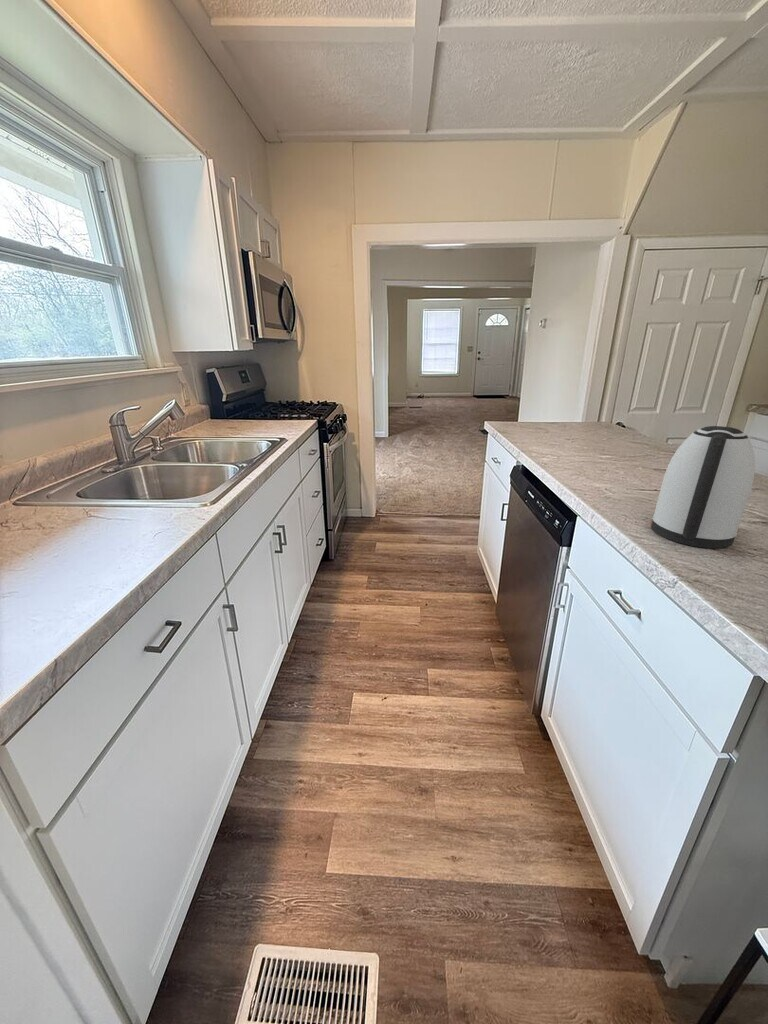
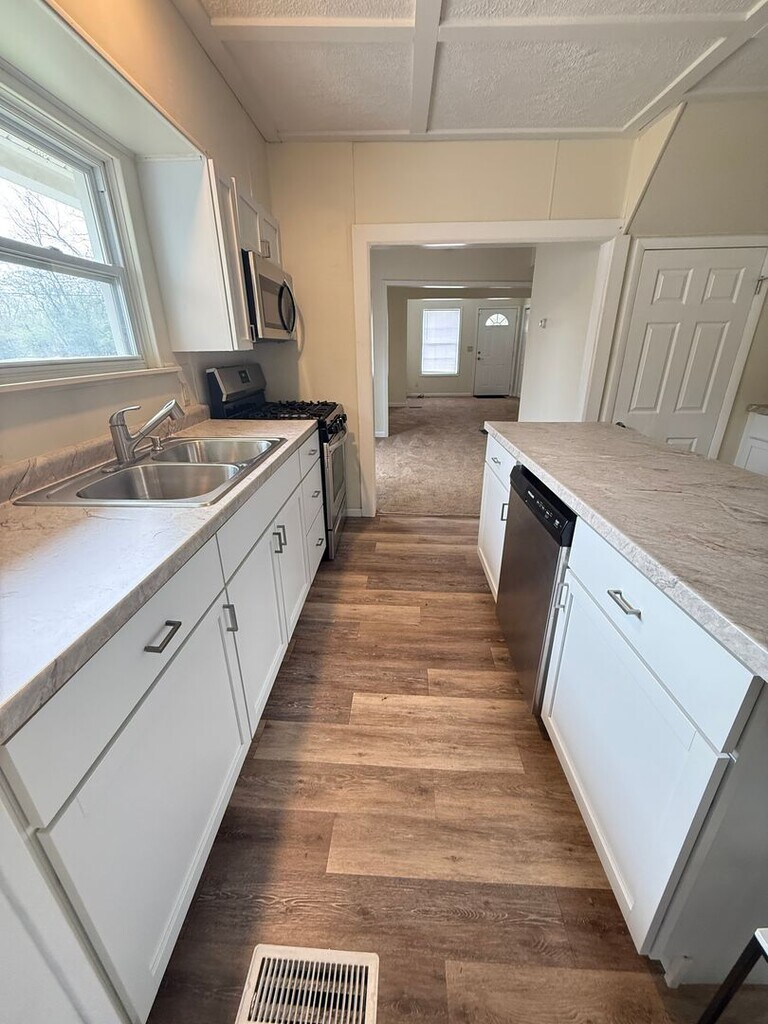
- kettle (704, 486)
